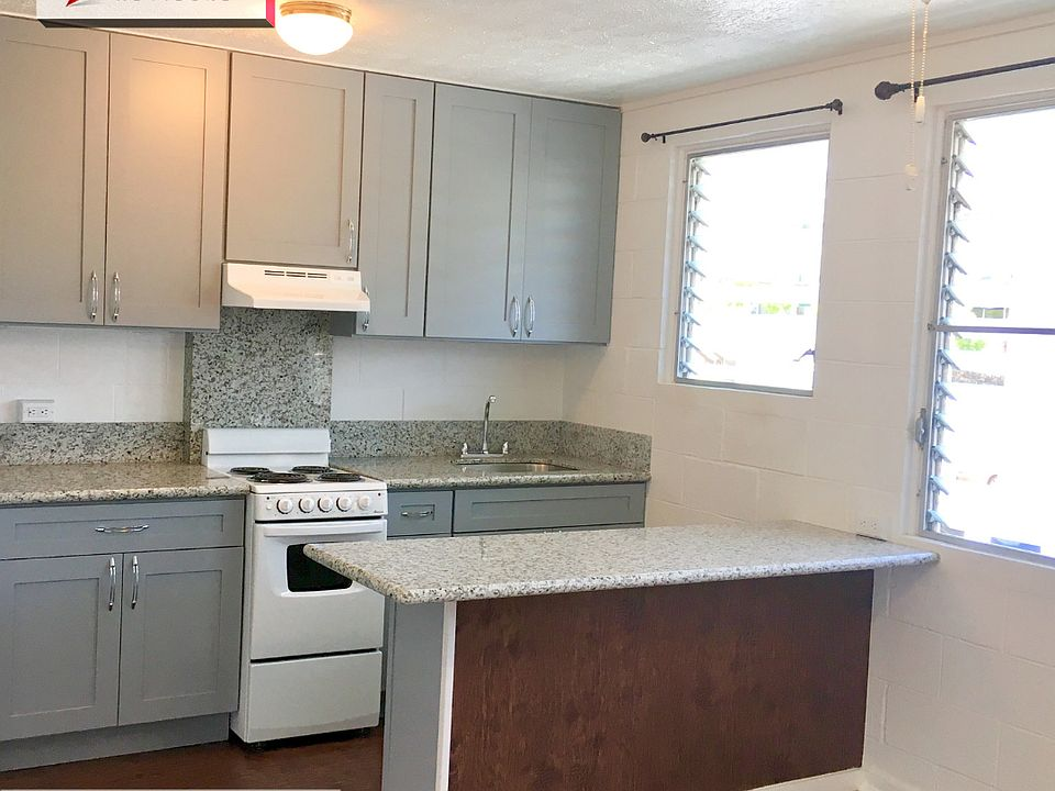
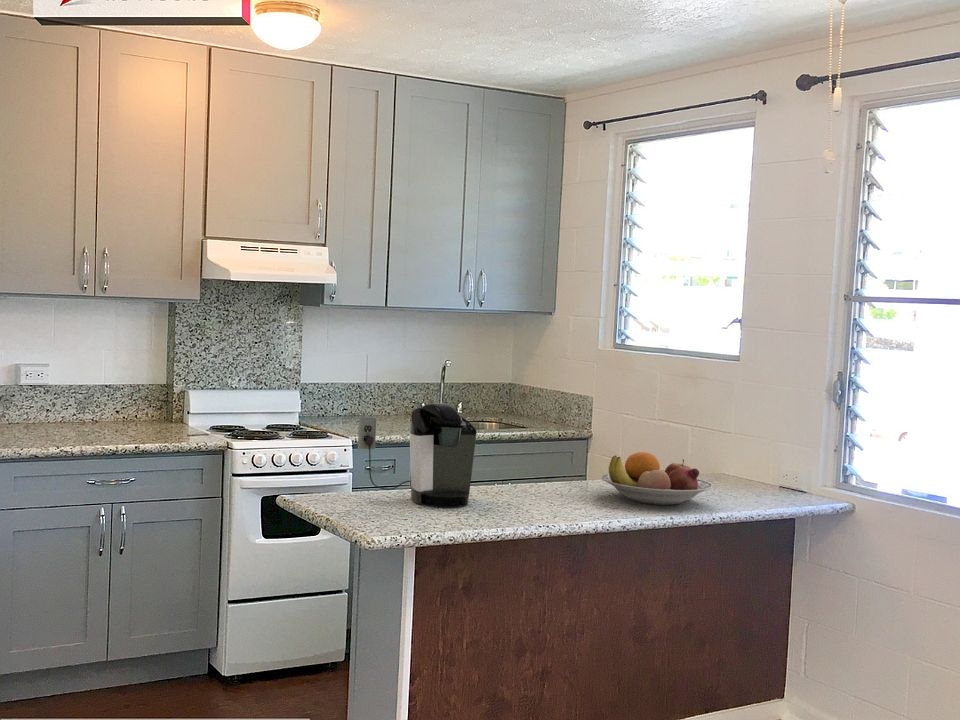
+ fruit bowl (656, 476)
+ coffee maker (423, 452)
